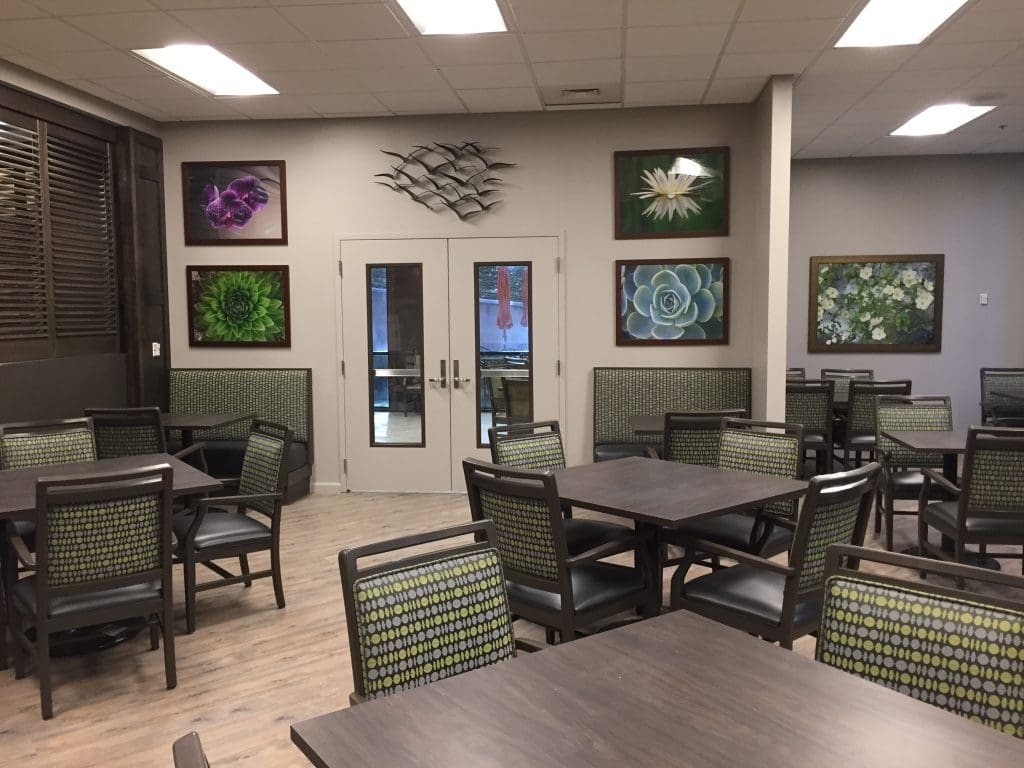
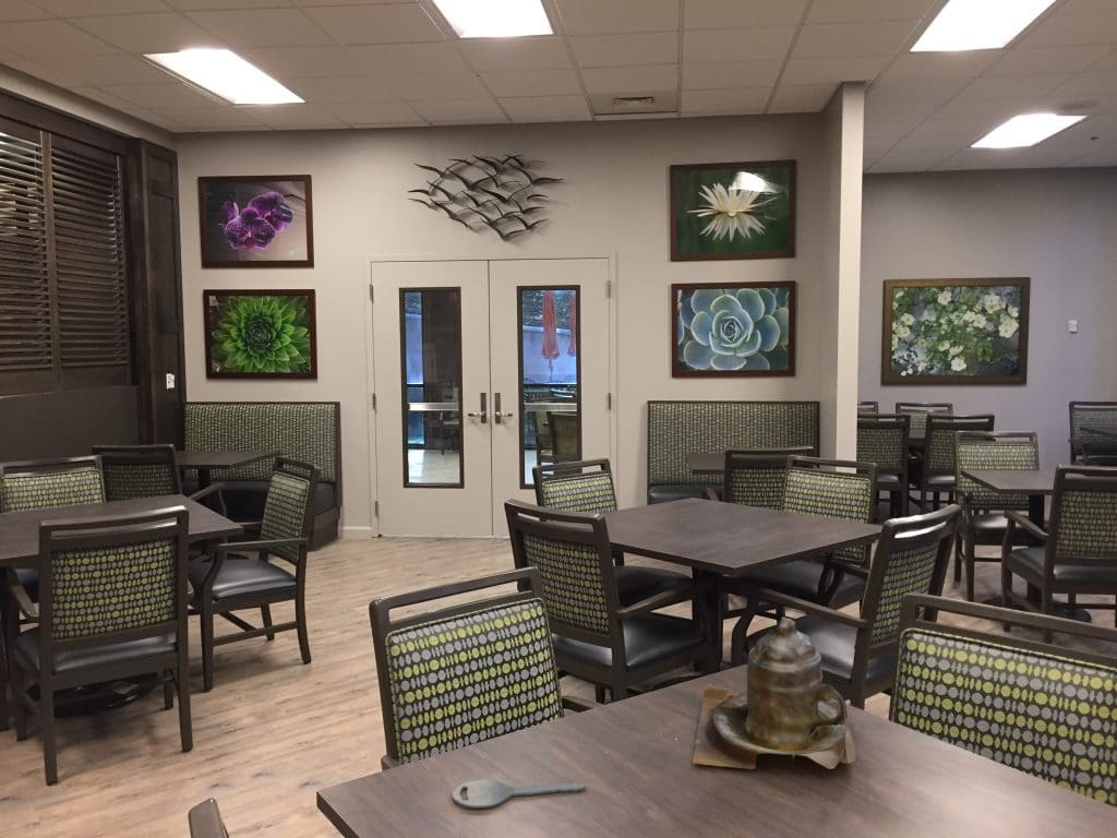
+ teapot (773, 675)
+ key (519, 791)
